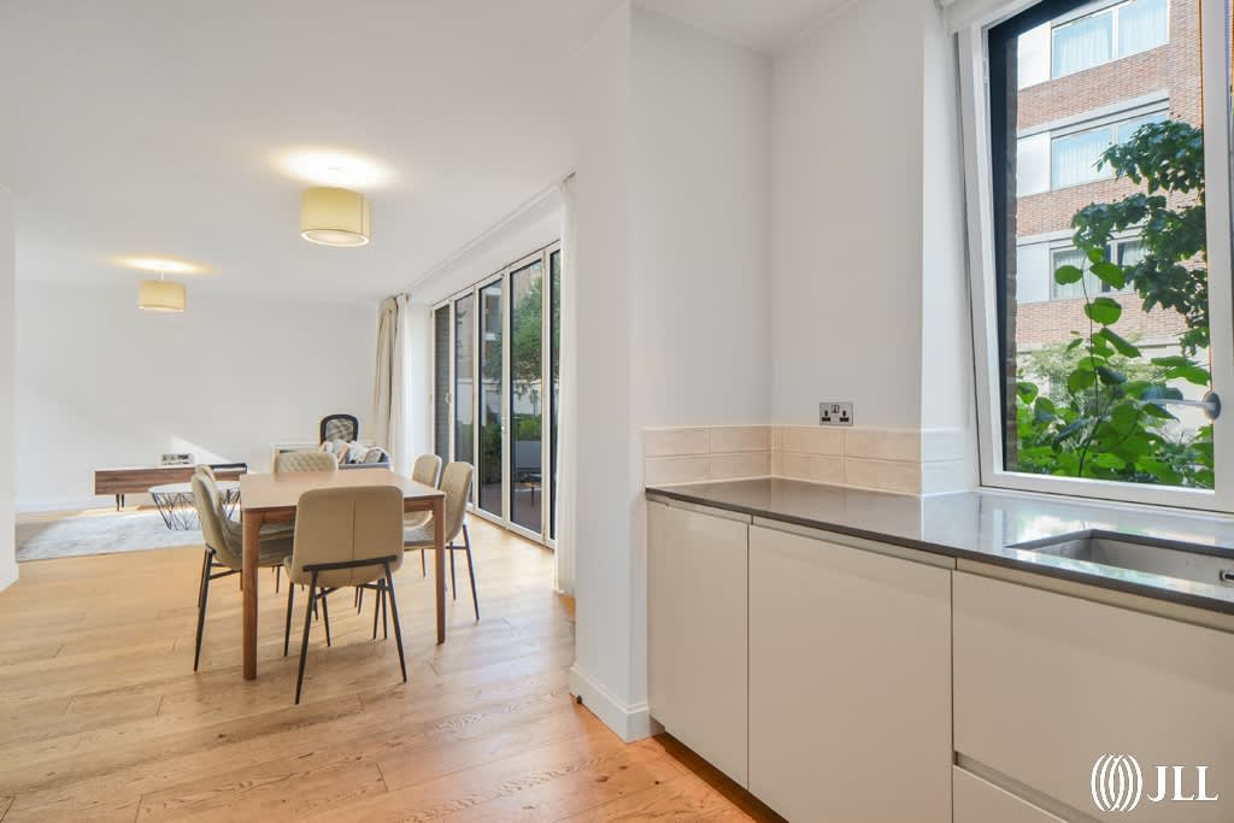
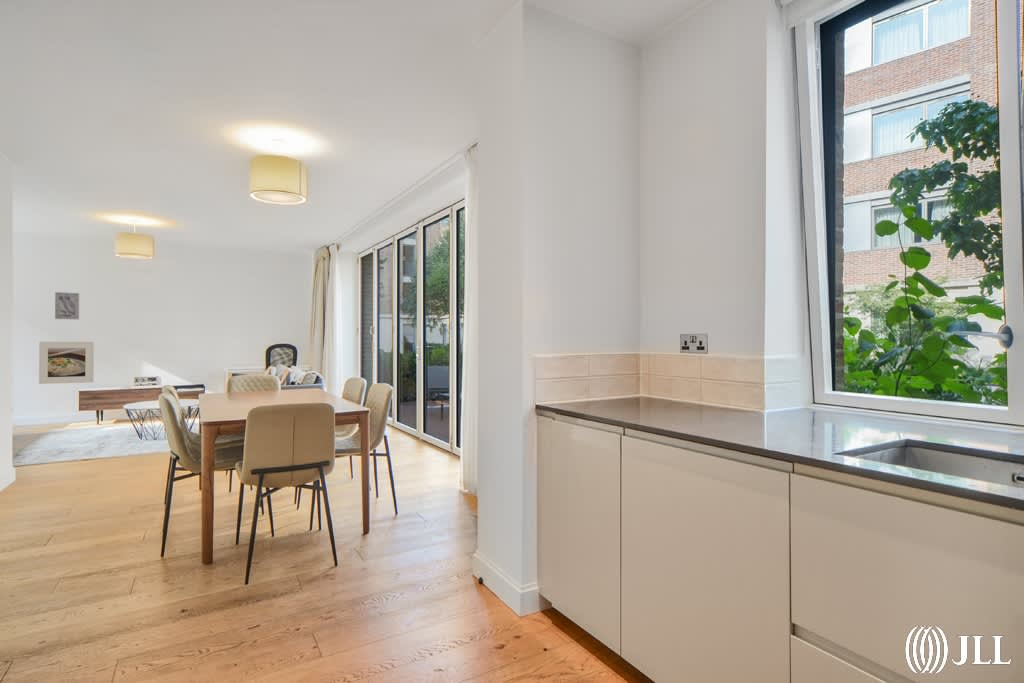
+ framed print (67, 362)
+ wall art (67, 305)
